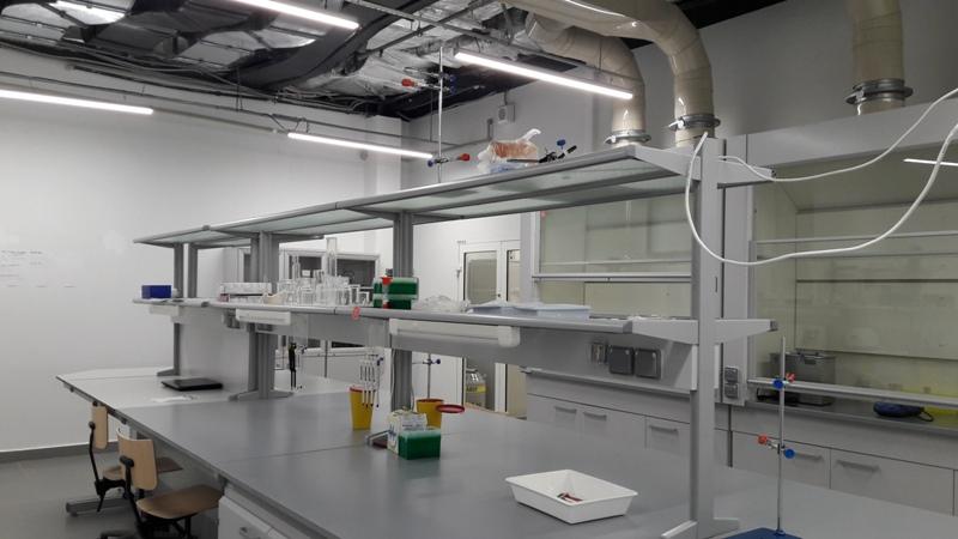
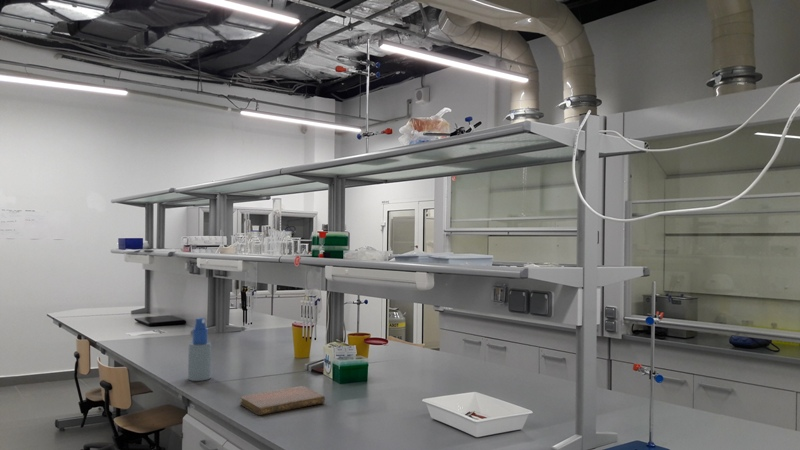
+ notebook (282, 399)
+ spray bottle (199, 348)
